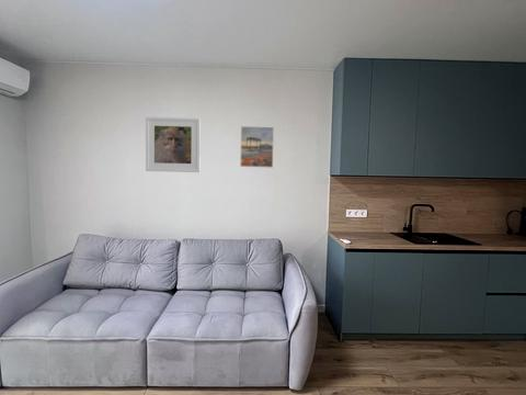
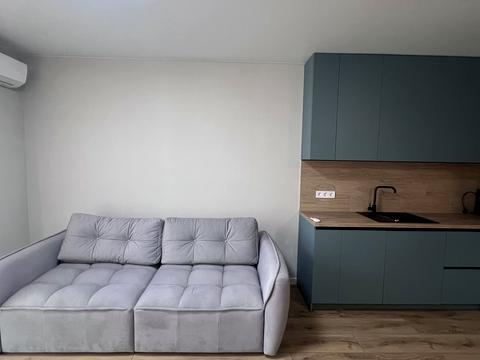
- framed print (172, 145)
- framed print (256, 147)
